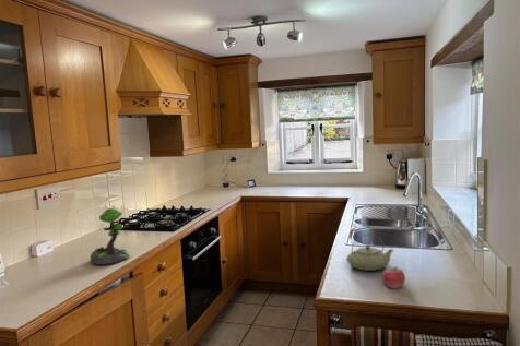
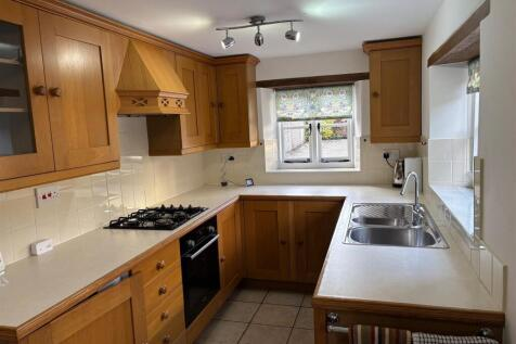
- fruit (393, 275)
- plant (108, 234)
- teapot (370, 250)
